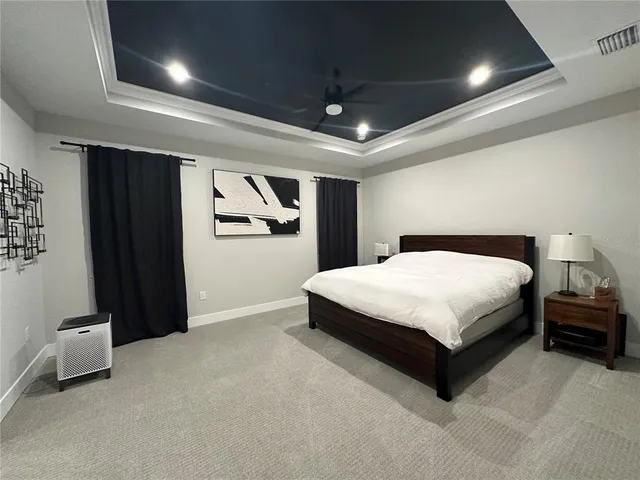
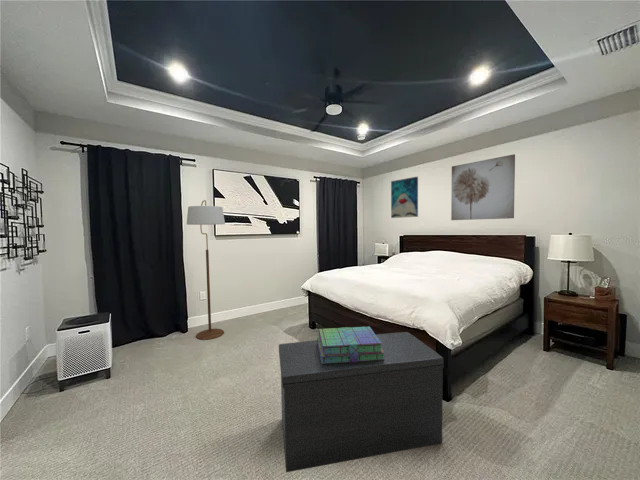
+ wall art (480, 190)
+ wall art (403, 198)
+ floor lamp (207, 267)
+ stack of books (348, 342)
+ bench (356, 390)
